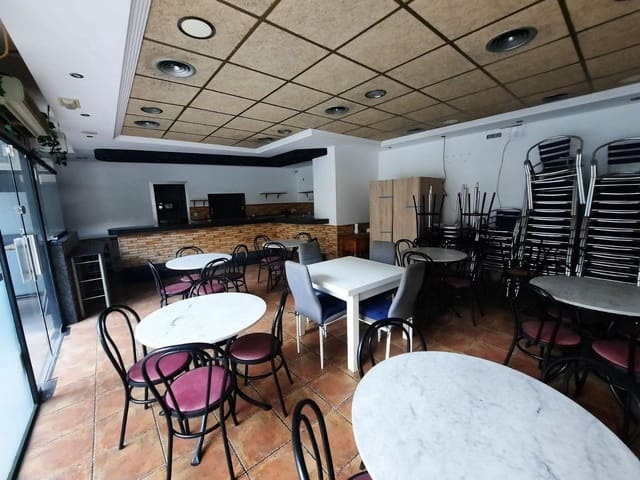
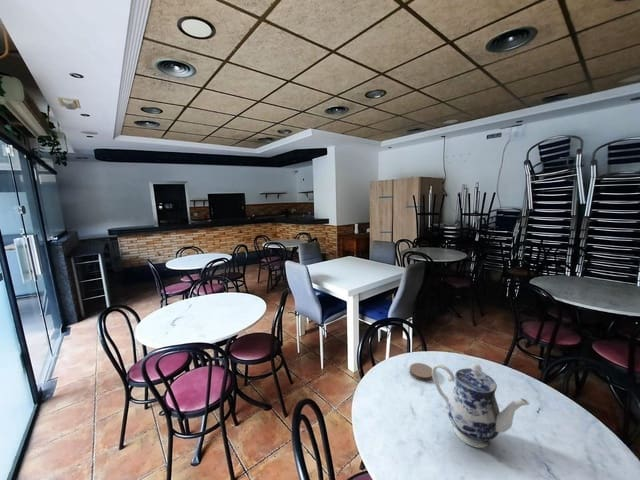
+ teapot (473, 399)
+ coaster (421, 371)
